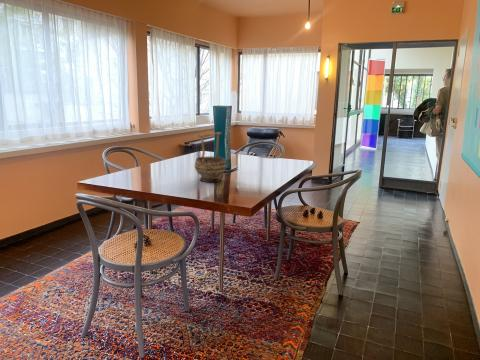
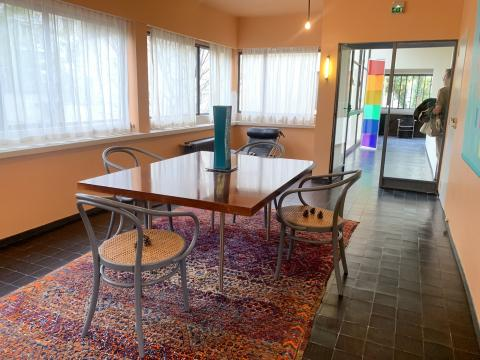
- decorative bowl (210, 157)
